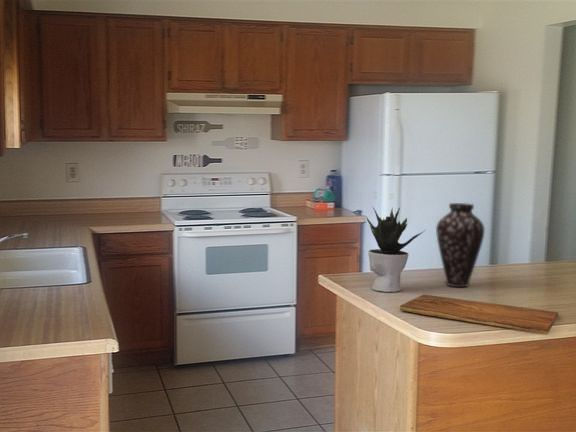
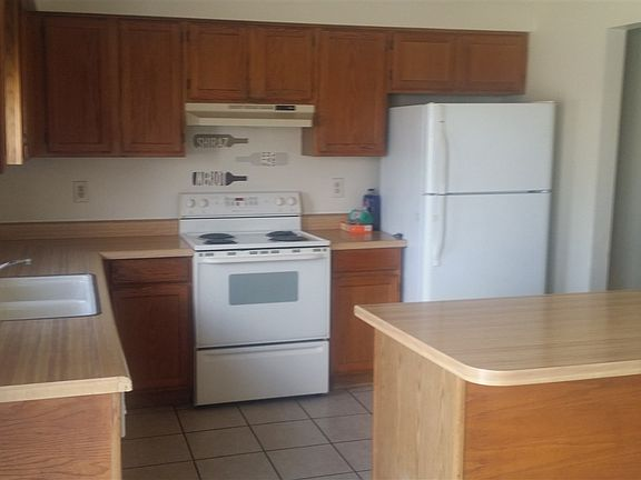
- cutting board (478, 311)
- potted plant (385, 247)
- vase (459, 245)
